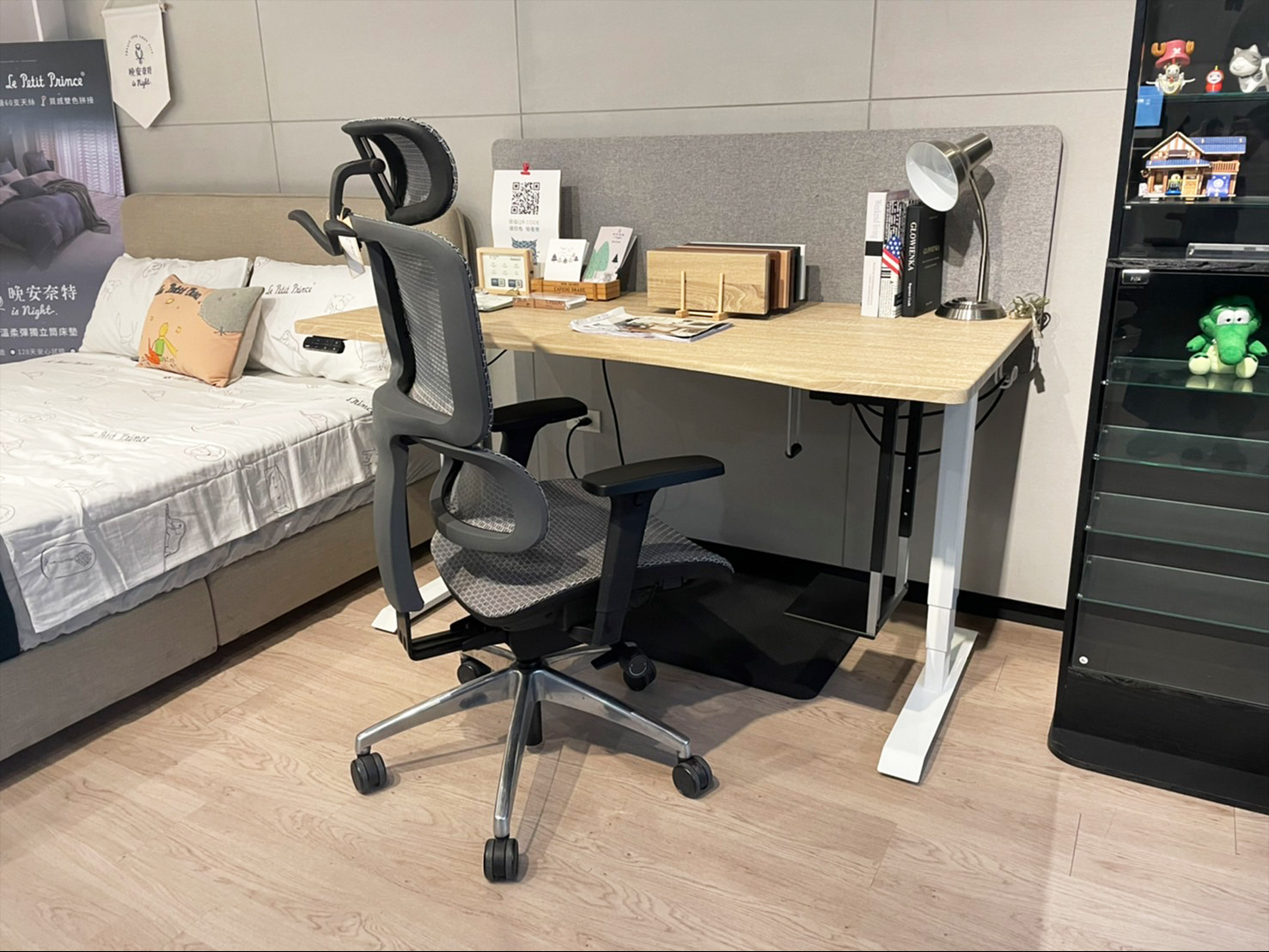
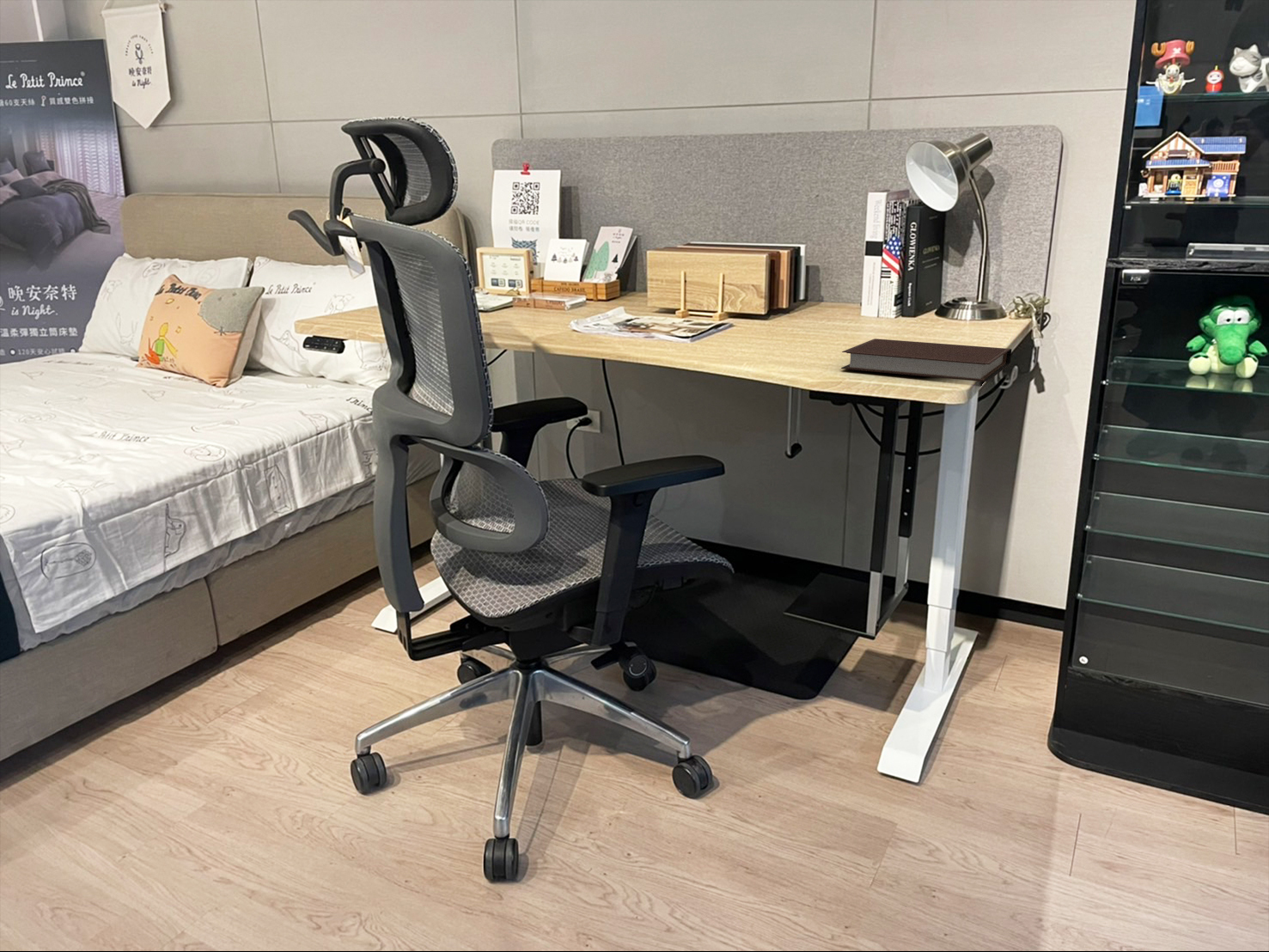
+ notebook (927, 357)
